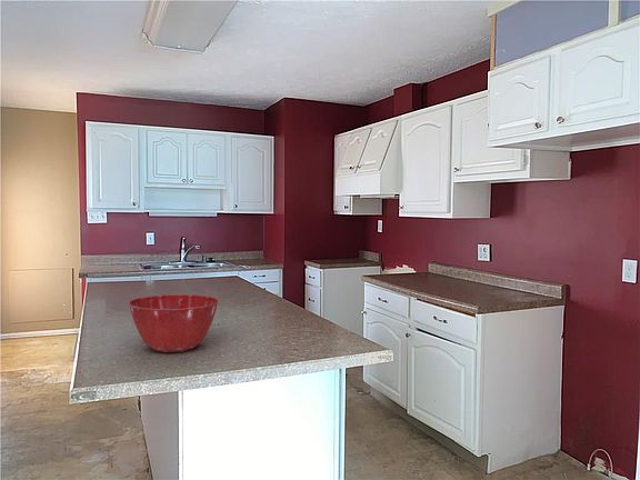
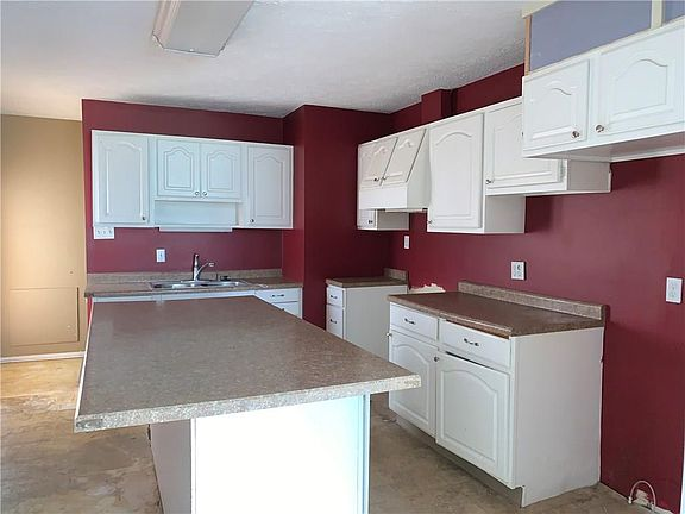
- mixing bowl (174, 323)
